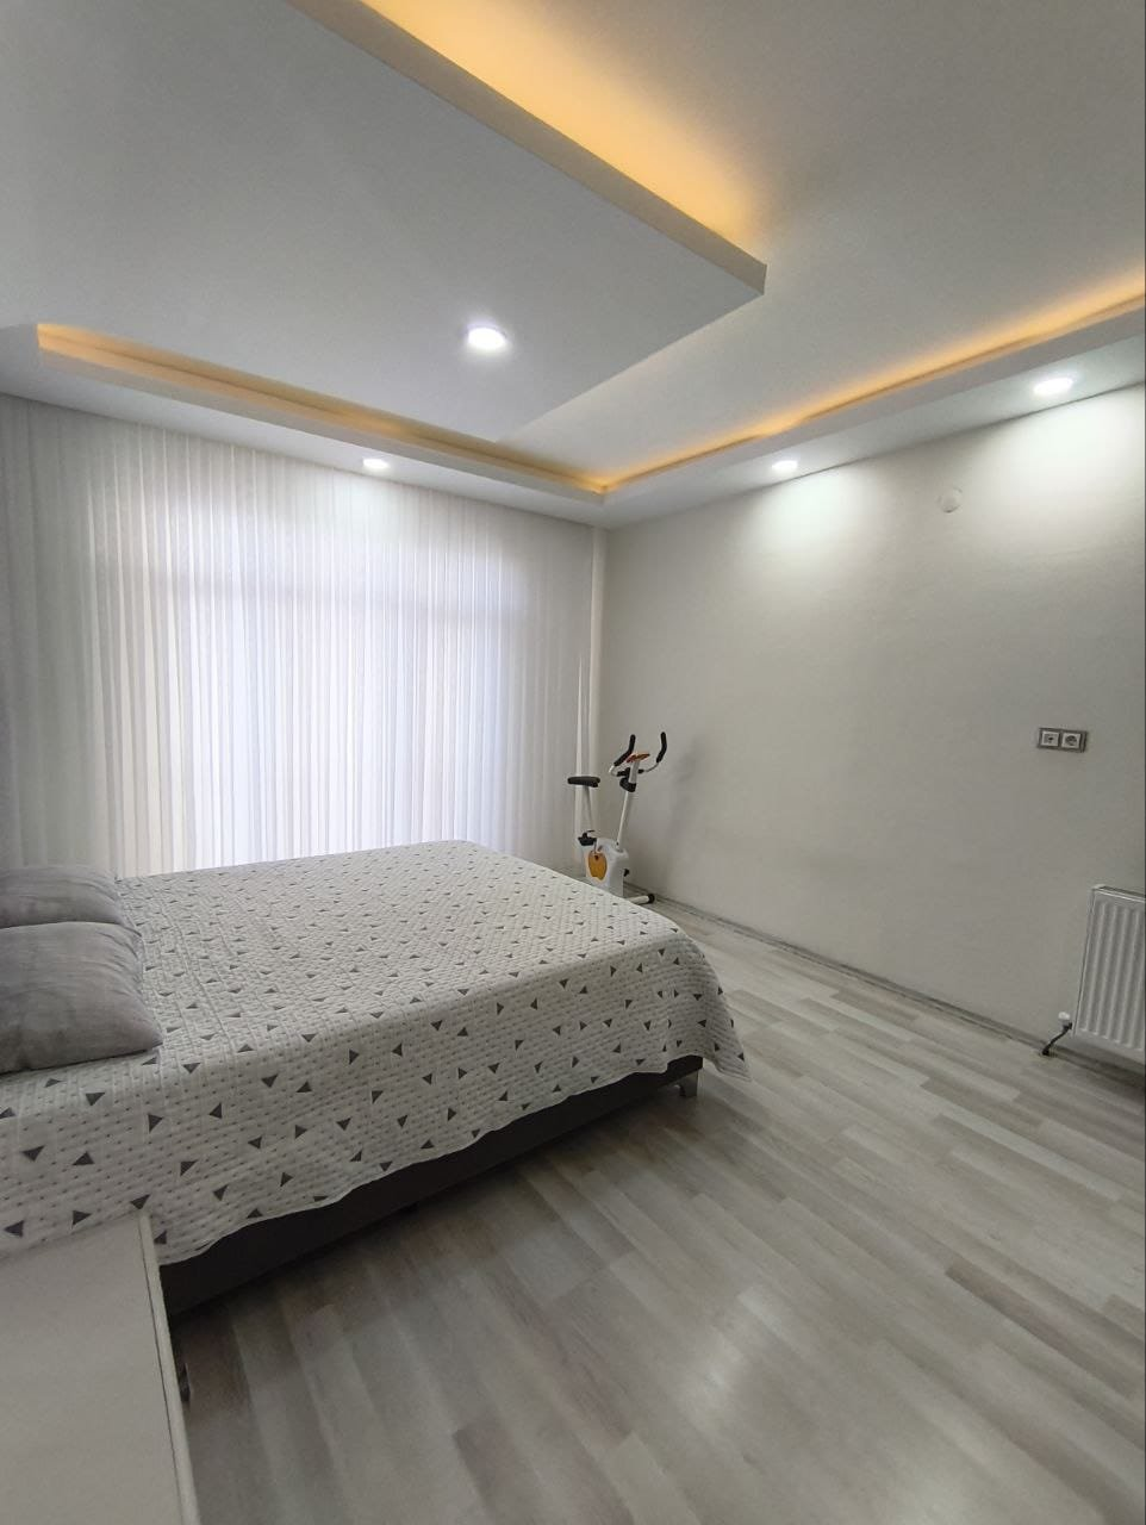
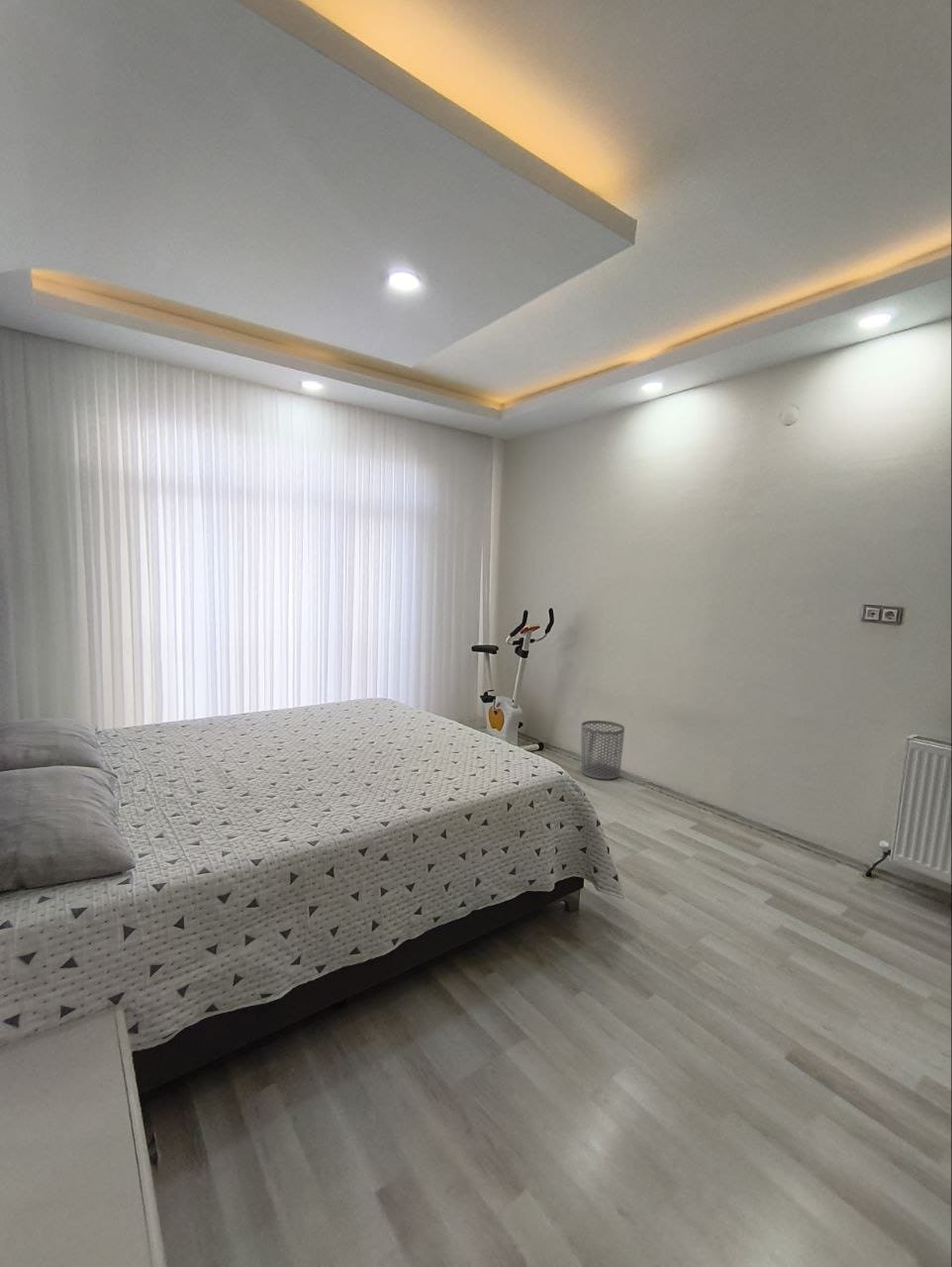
+ waste bin (601, 749)
